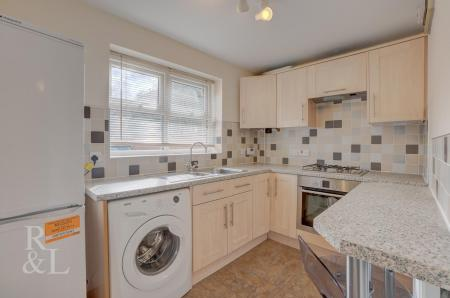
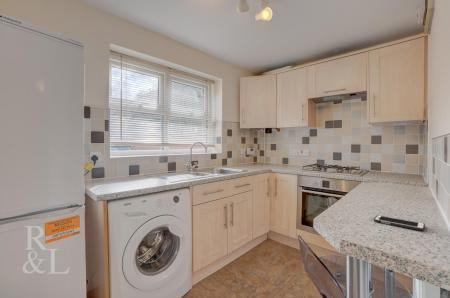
+ cell phone (398, 222)
